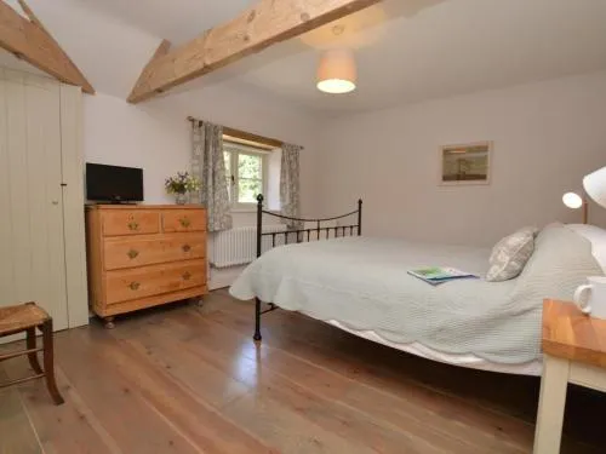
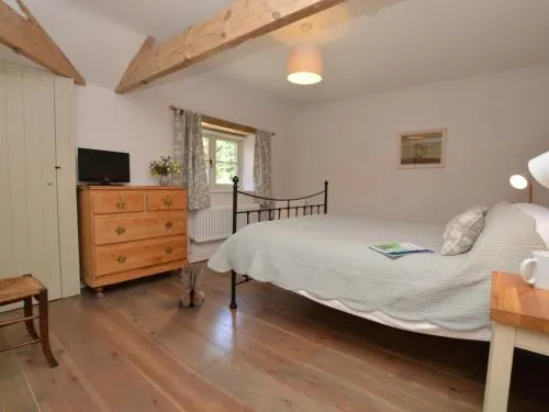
+ boots (193, 281)
